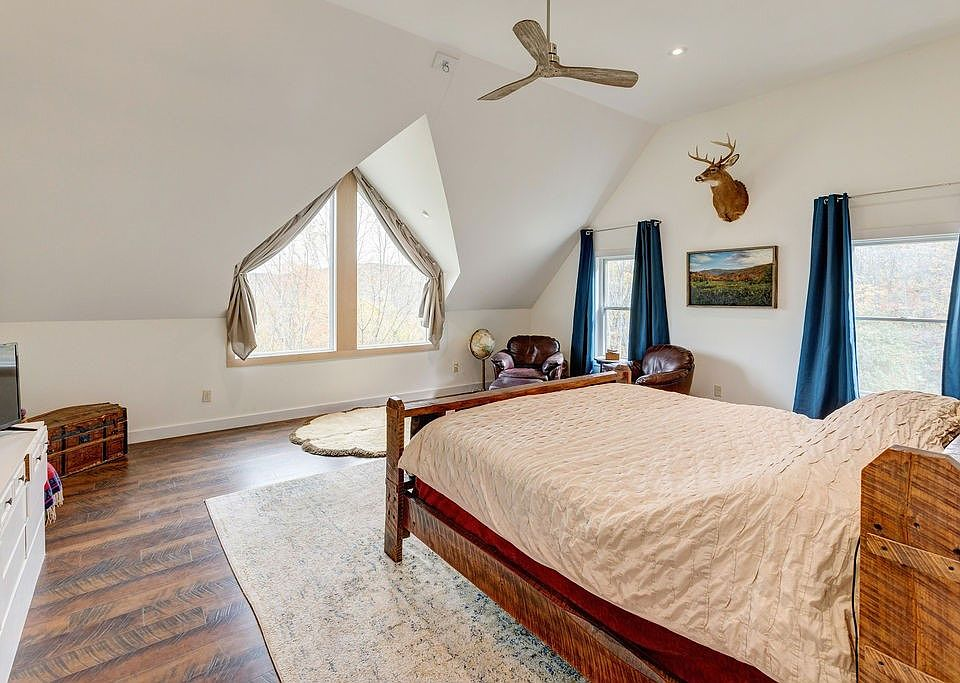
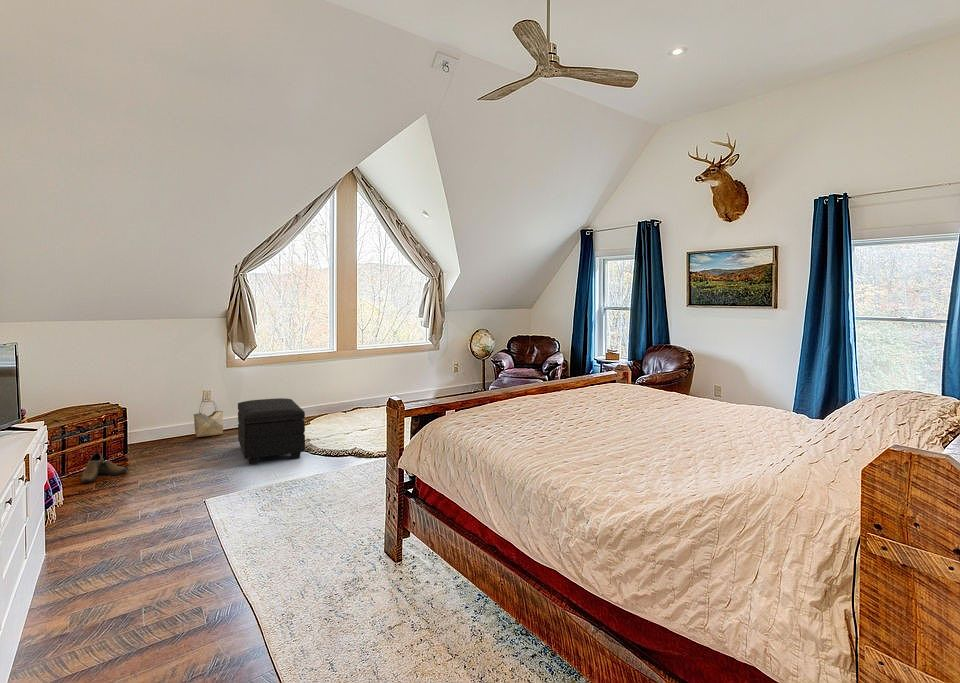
+ footstool (270, 428)
+ woven basket (208, 417)
+ shoe (99, 464)
